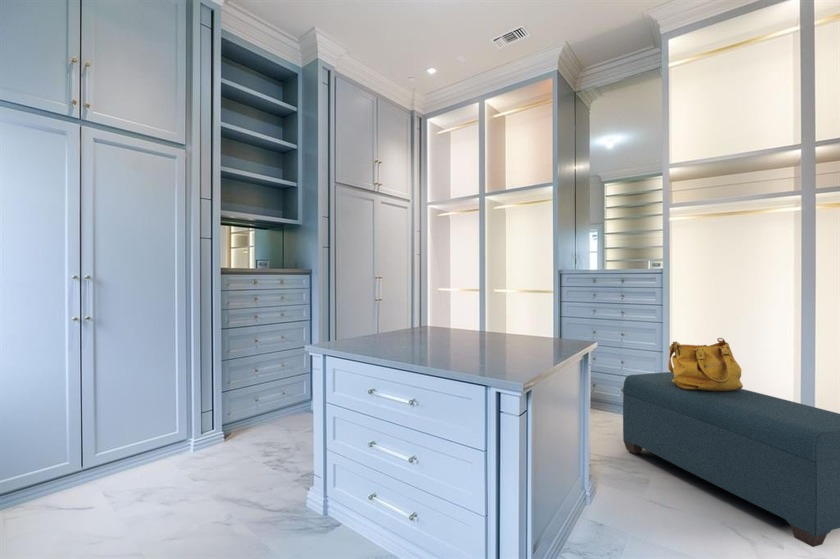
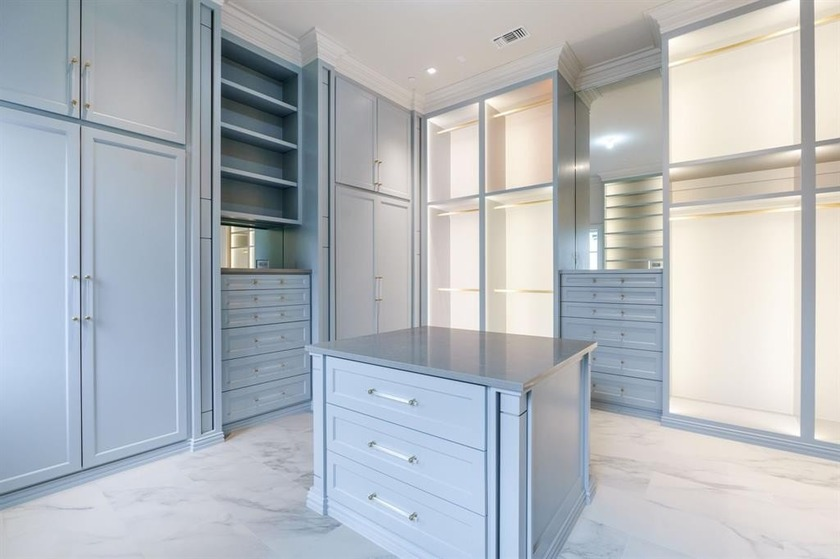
- handbag (703, 362)
- bench (728, 437)
